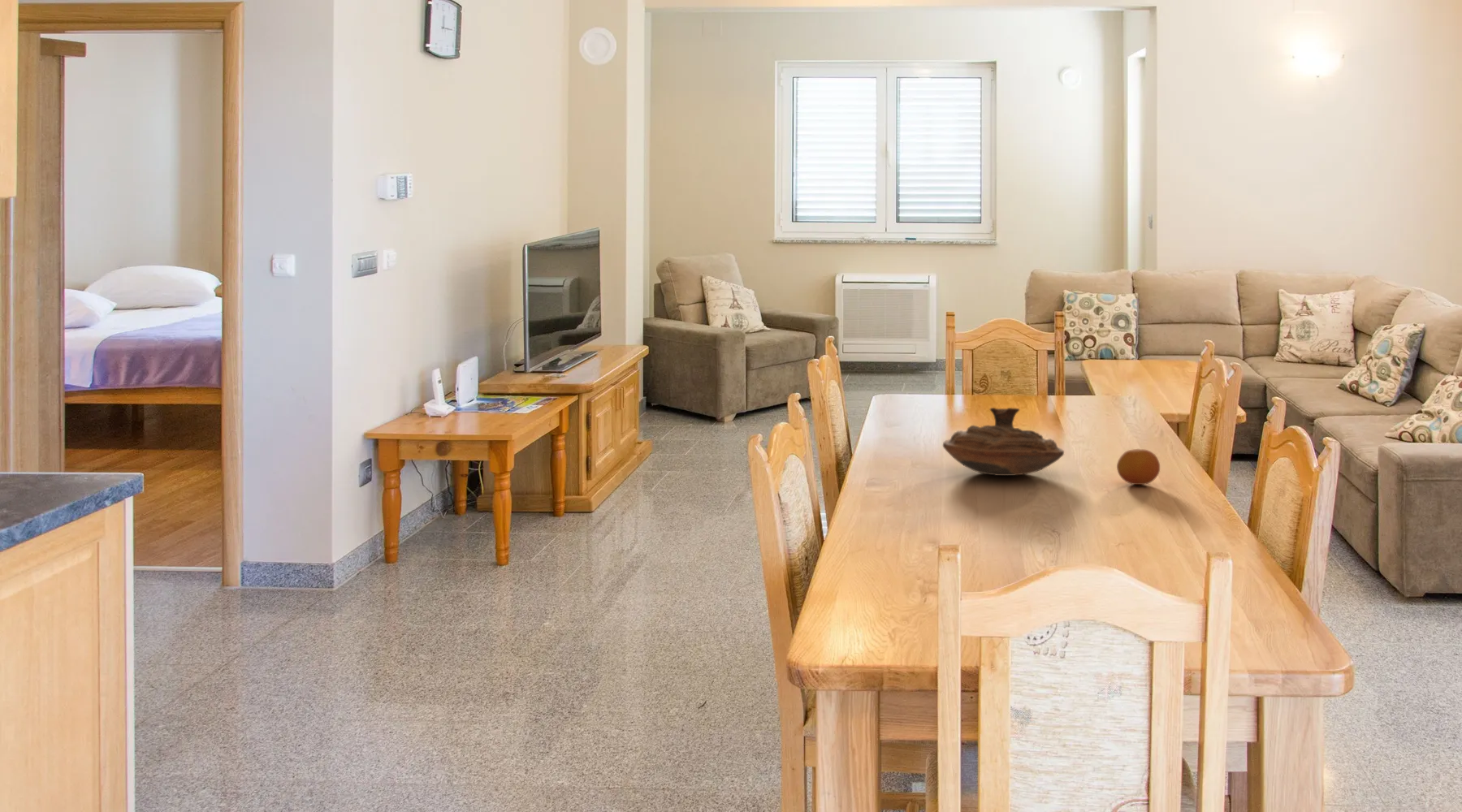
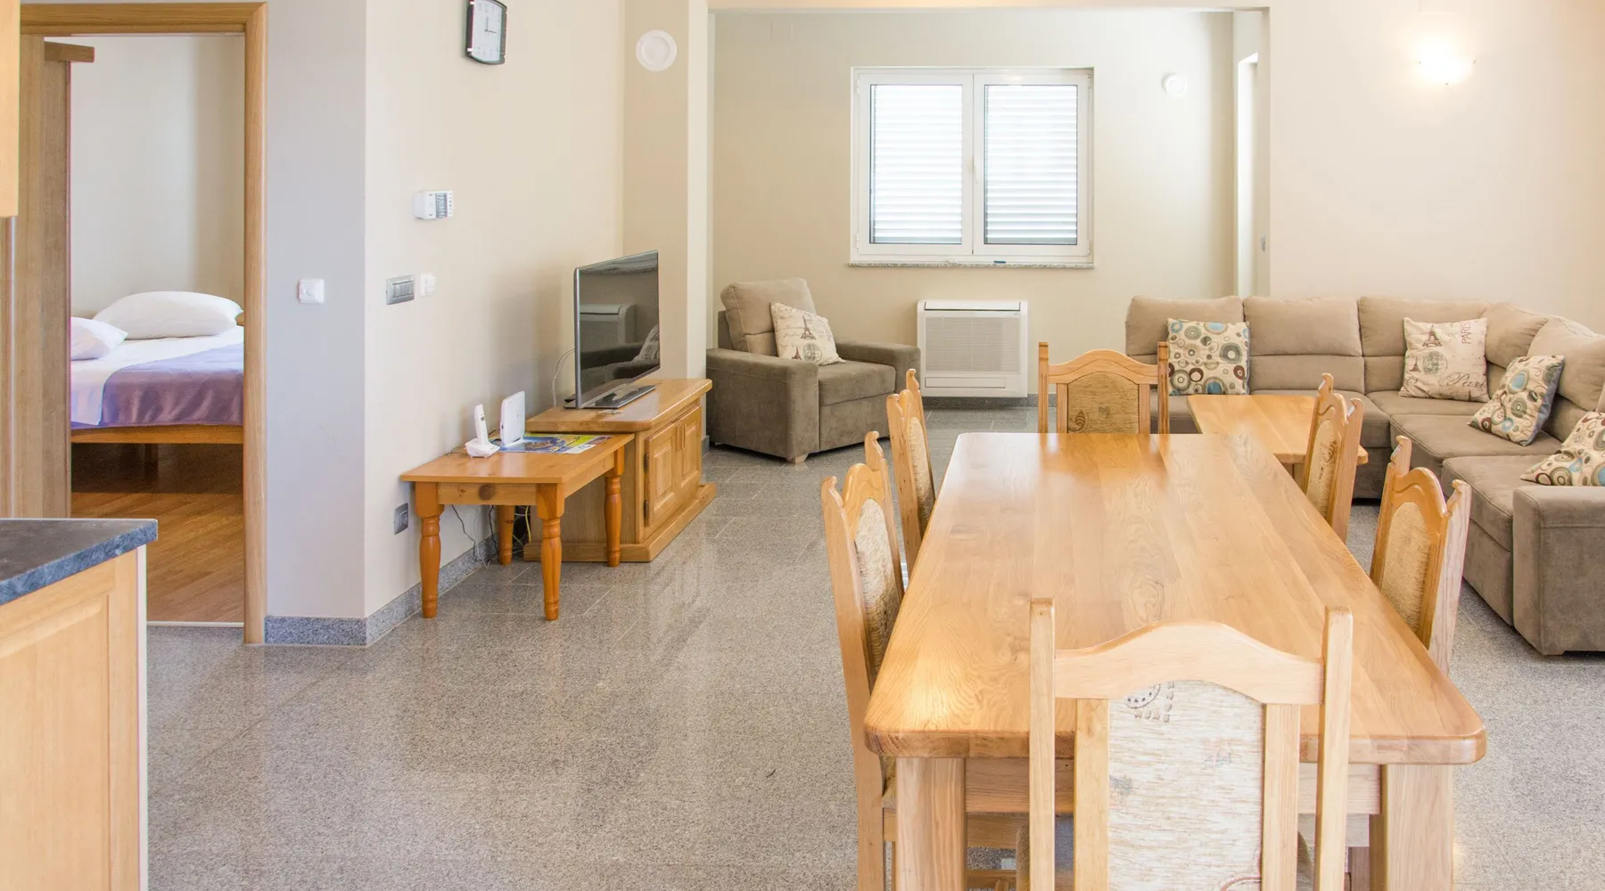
- decorative bowl (1002, 441)
- fruit (1138, 466)
